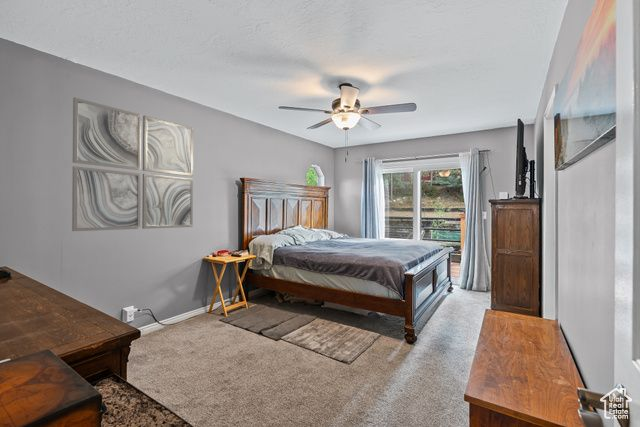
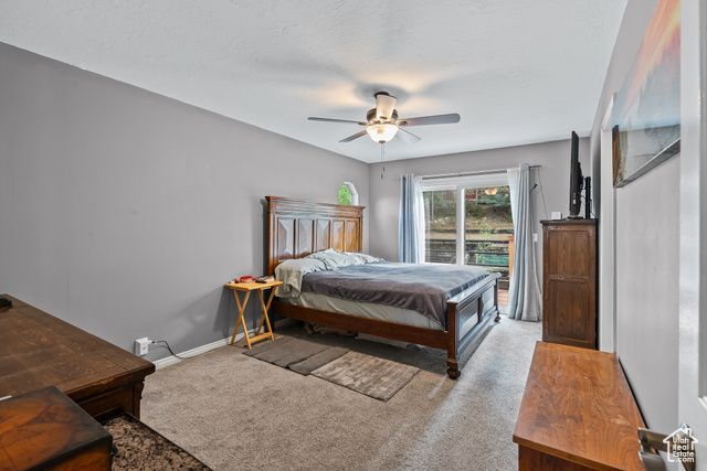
- wall art (140, 173)
